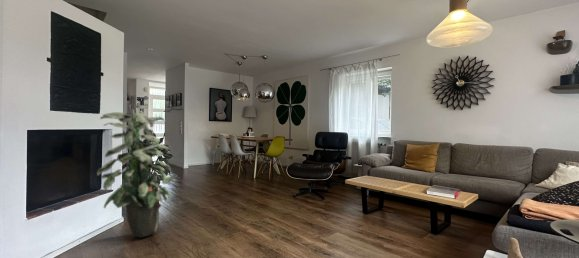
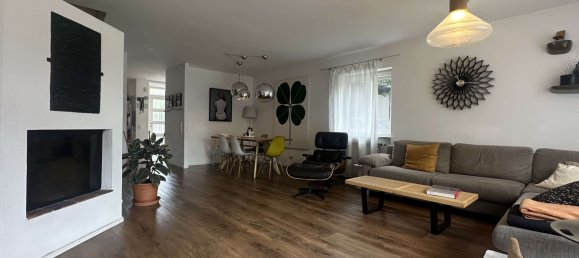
- indoor plant (137, 170)
